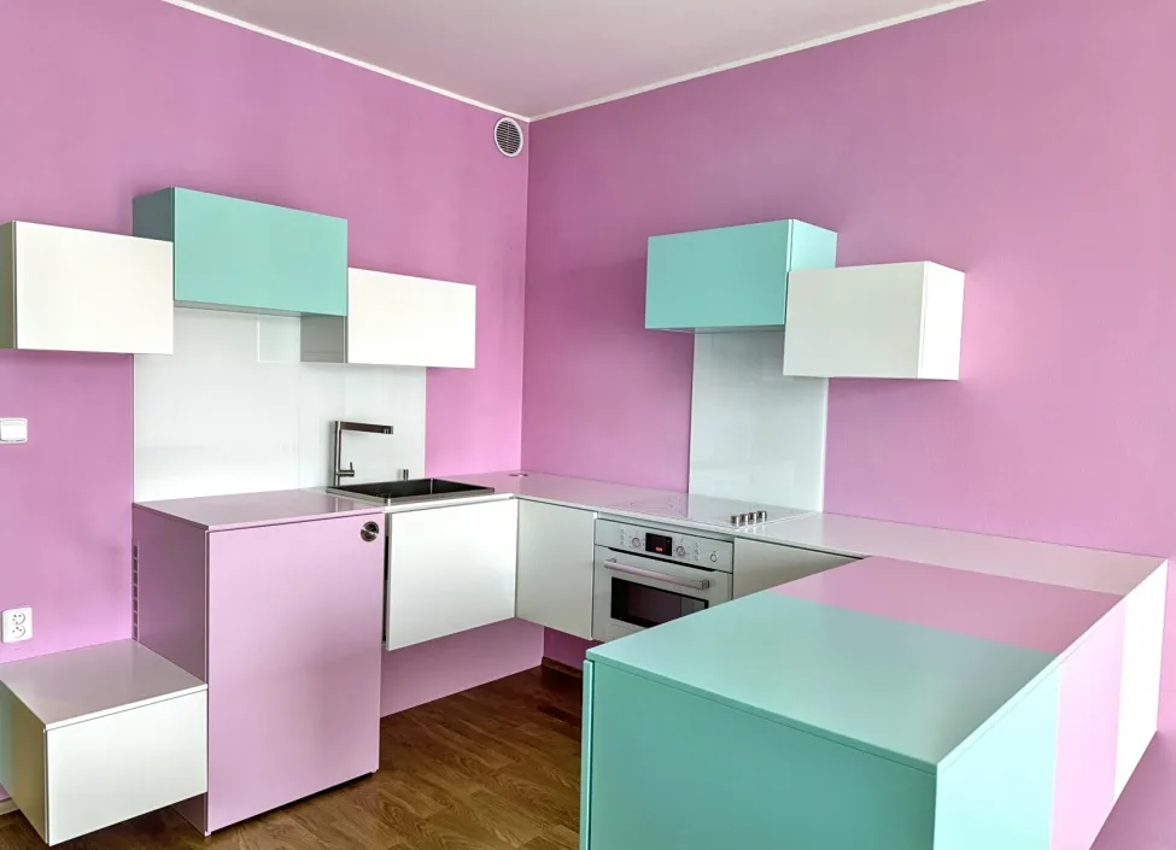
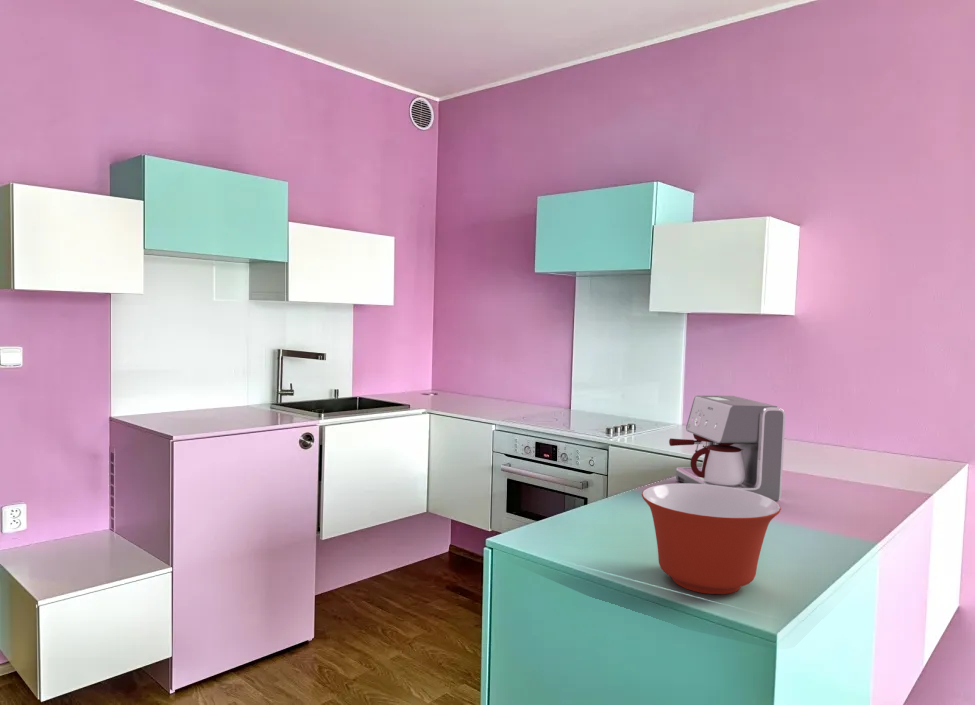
+ mixing bowl (707, 540)
+ coffee maker (728, 445)
